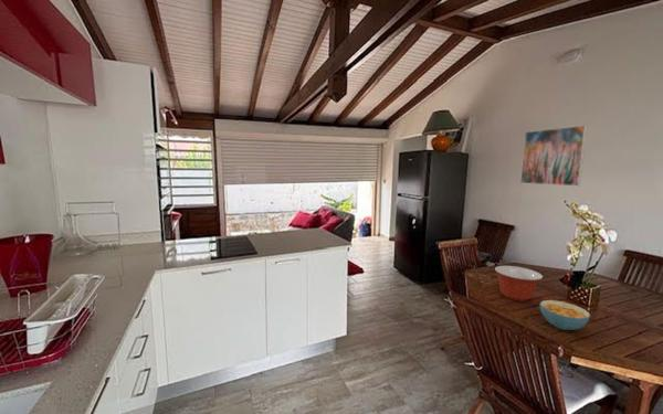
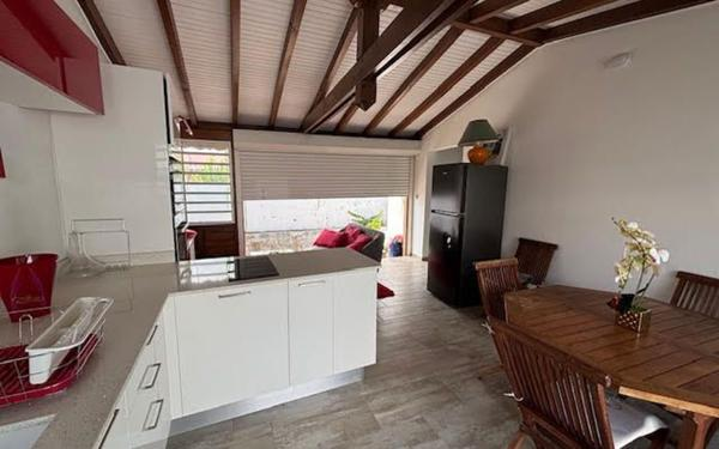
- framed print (550, 157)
- cereal bowl (562, 317)
- mixing bowl (516, 284)
